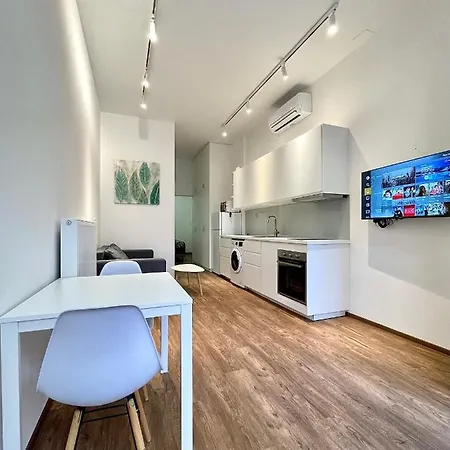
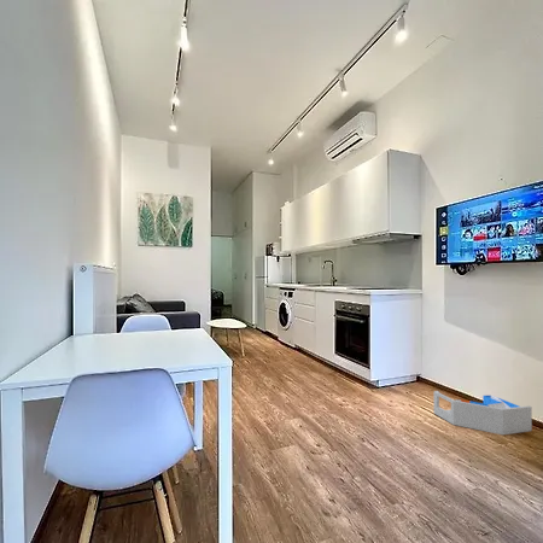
+ storage bin (479, 409)
